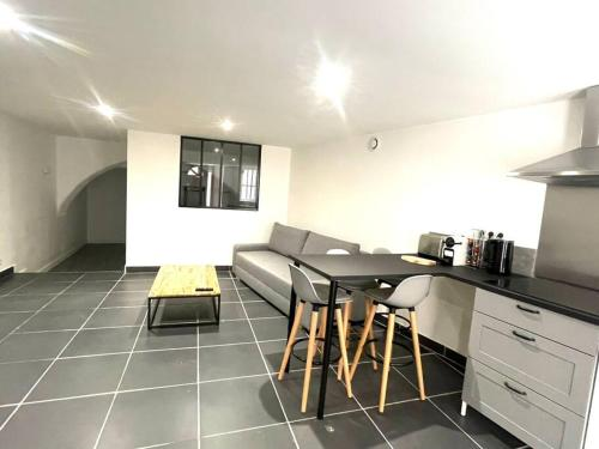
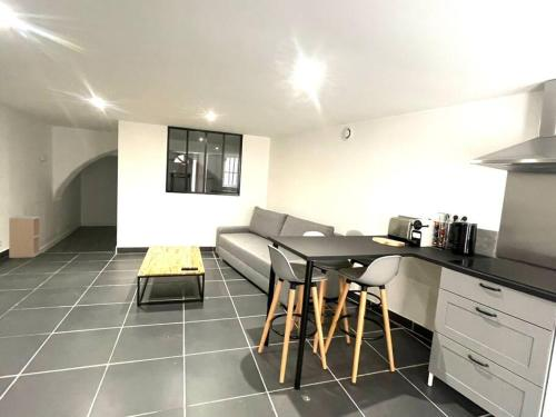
+ shelf (24, 236)
